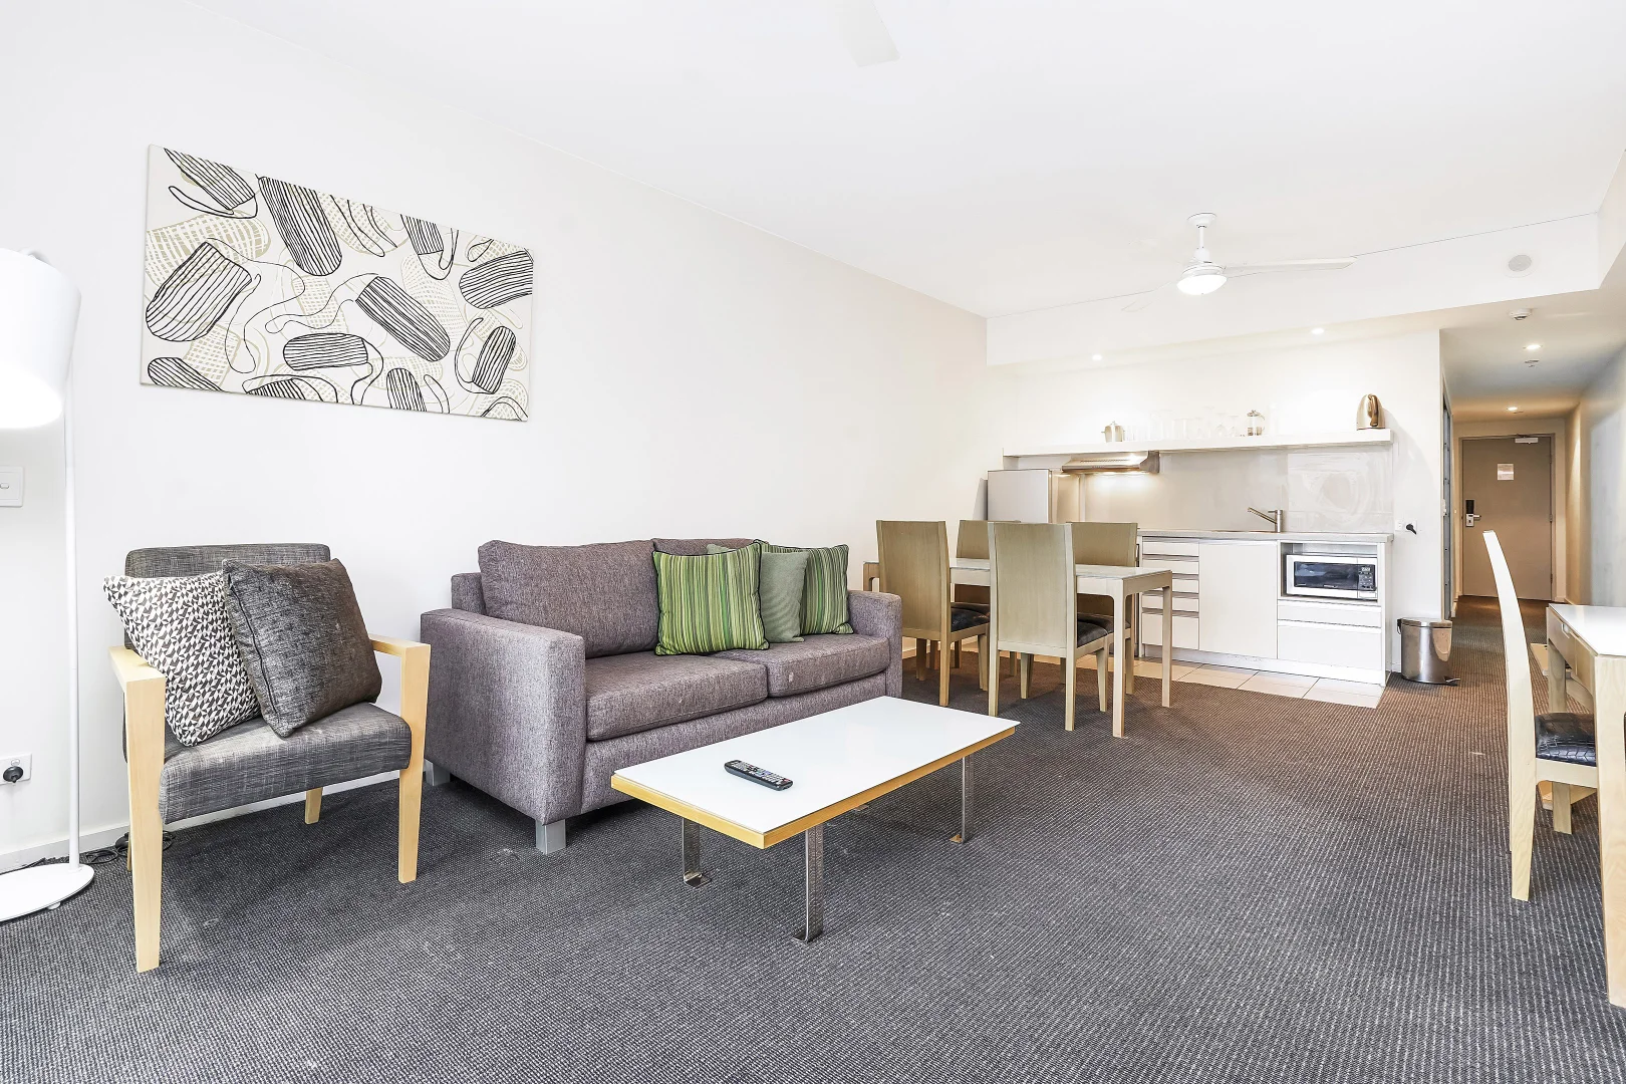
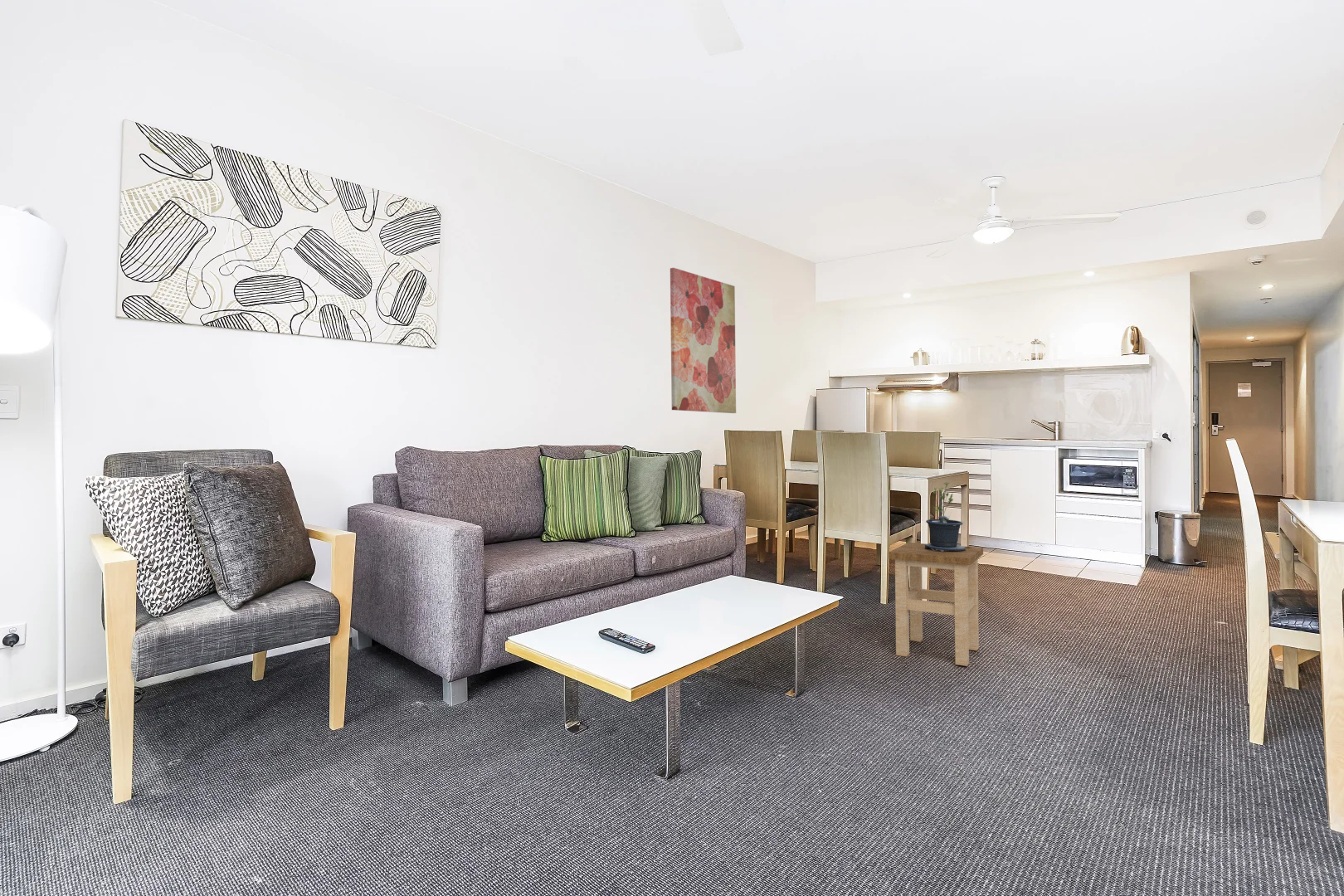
+ potted plant (946, 515)
+ wall art (704, 344)
+ stool (937, 600)
